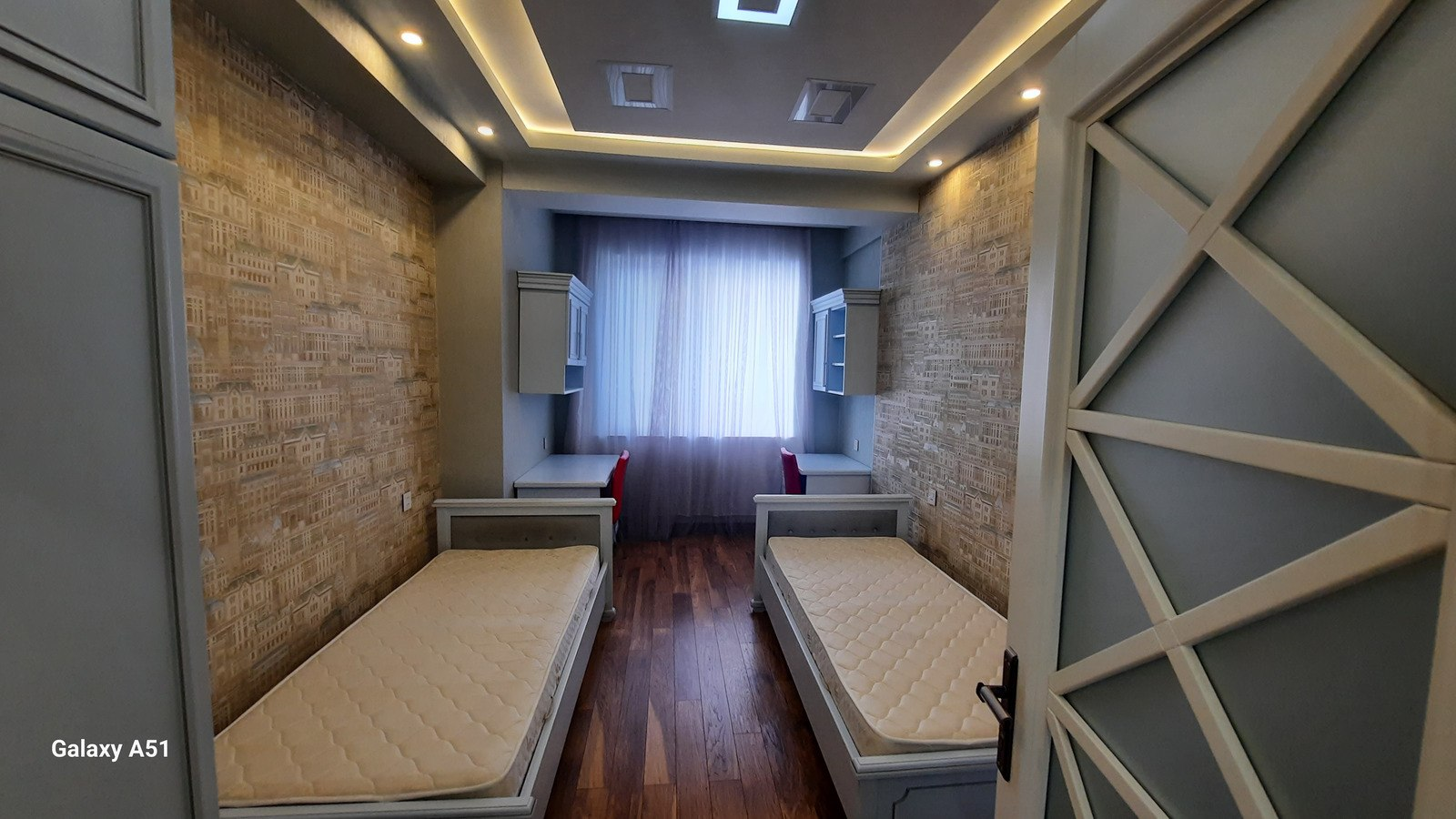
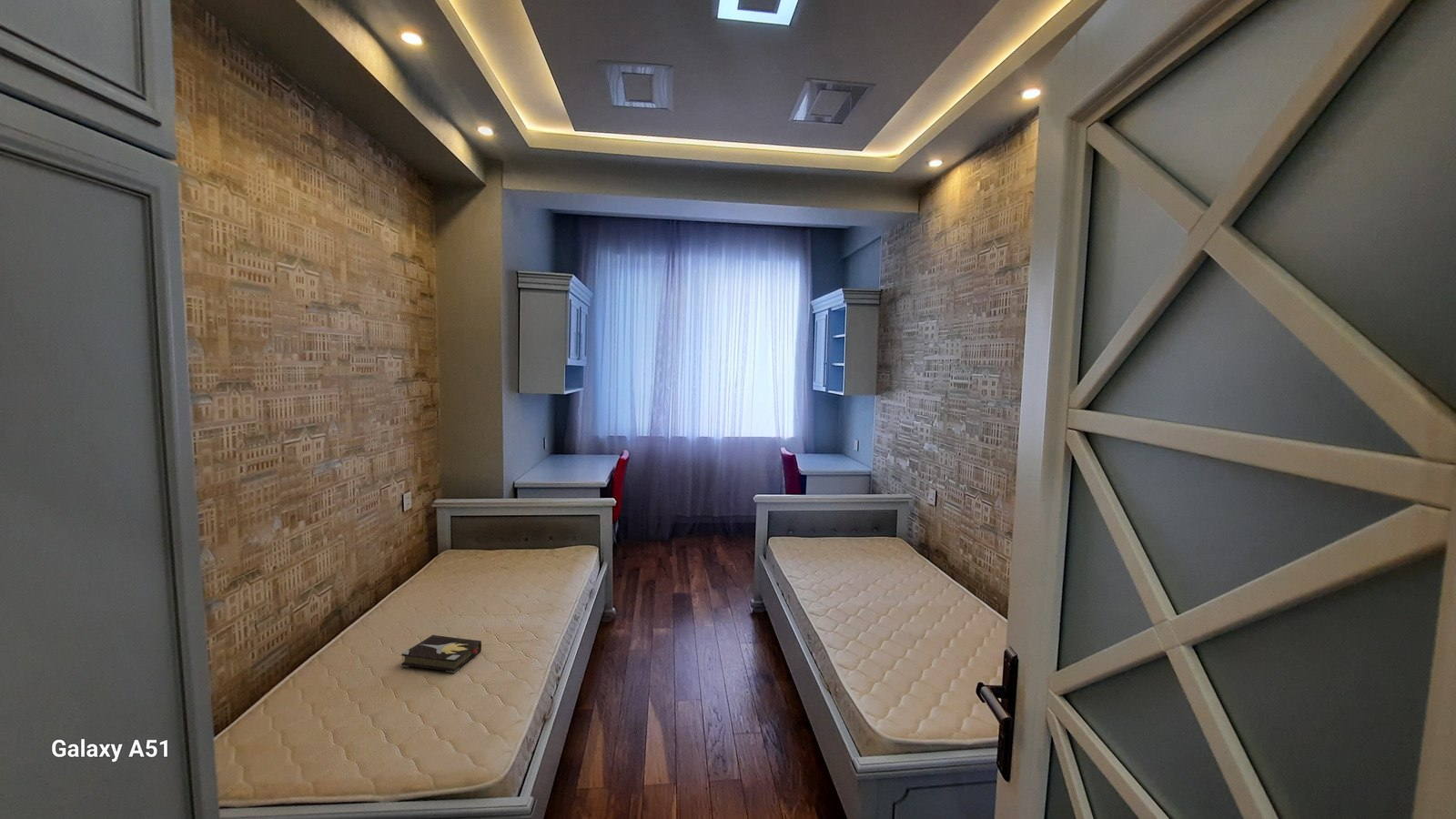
+ hardback book (442, 652)
